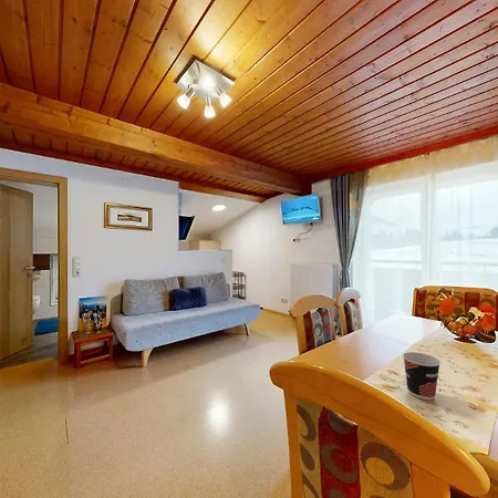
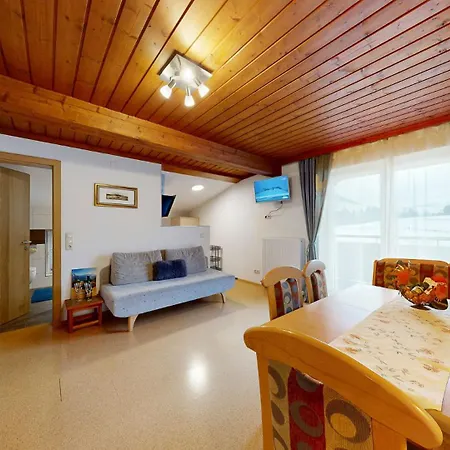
- cup (421, 375)
